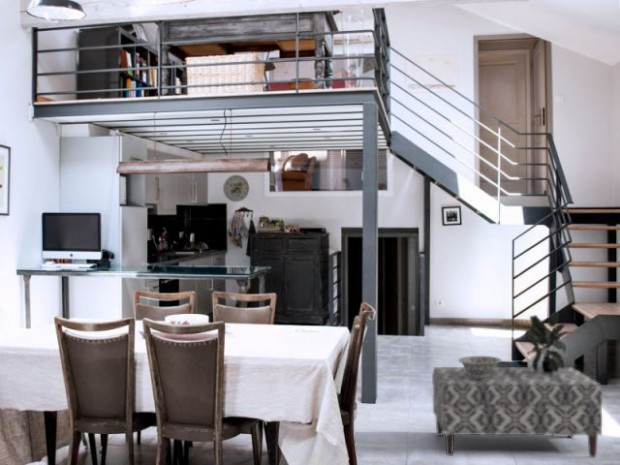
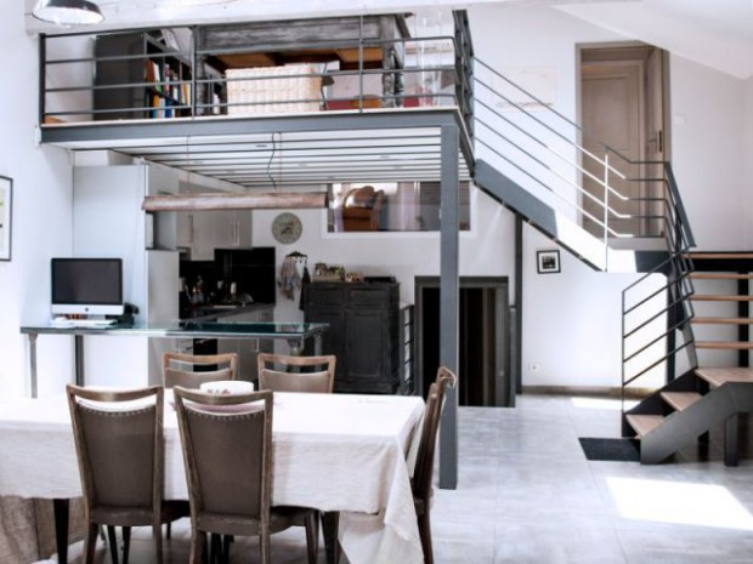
- potted plant (551, 343)
- bench (512, 410)
- decorative bowl (480, 367)
